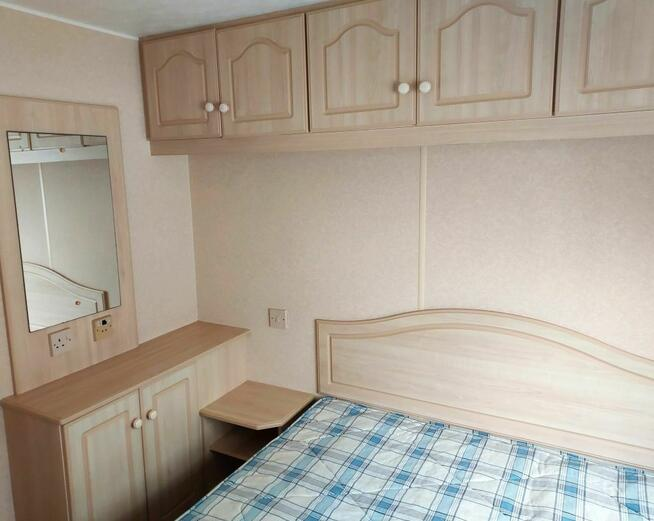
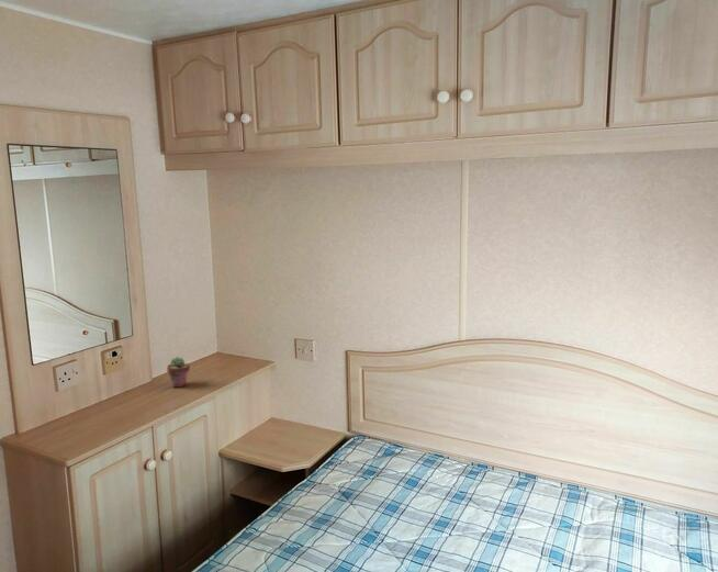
+ potted succulent (178, 371)
